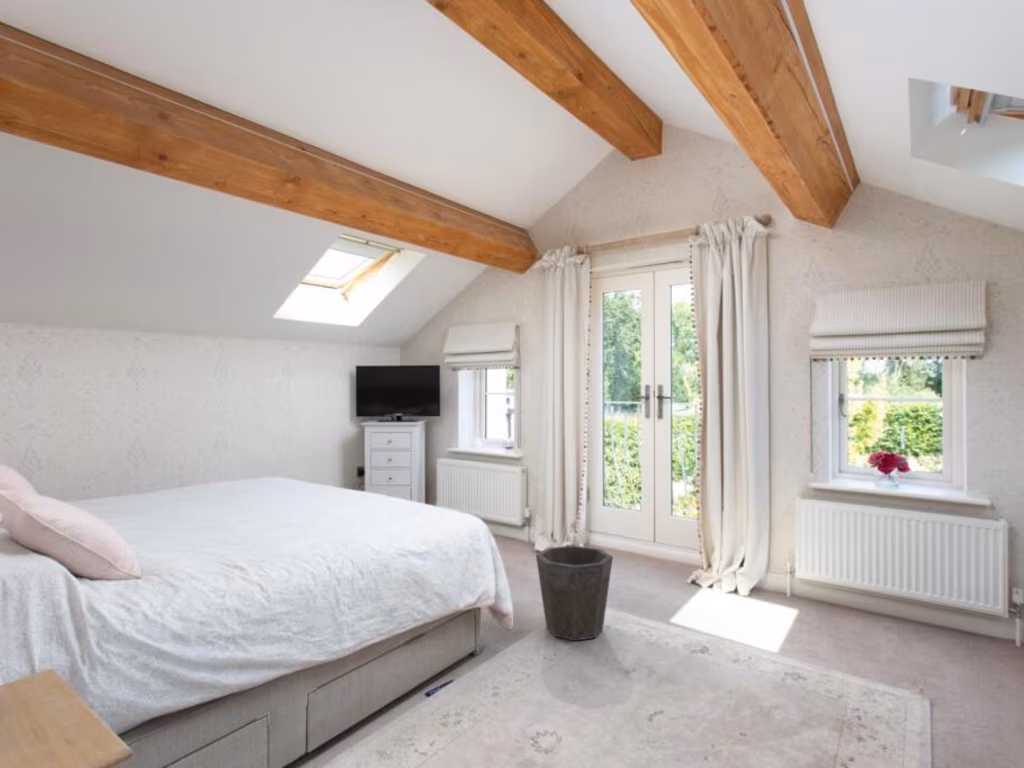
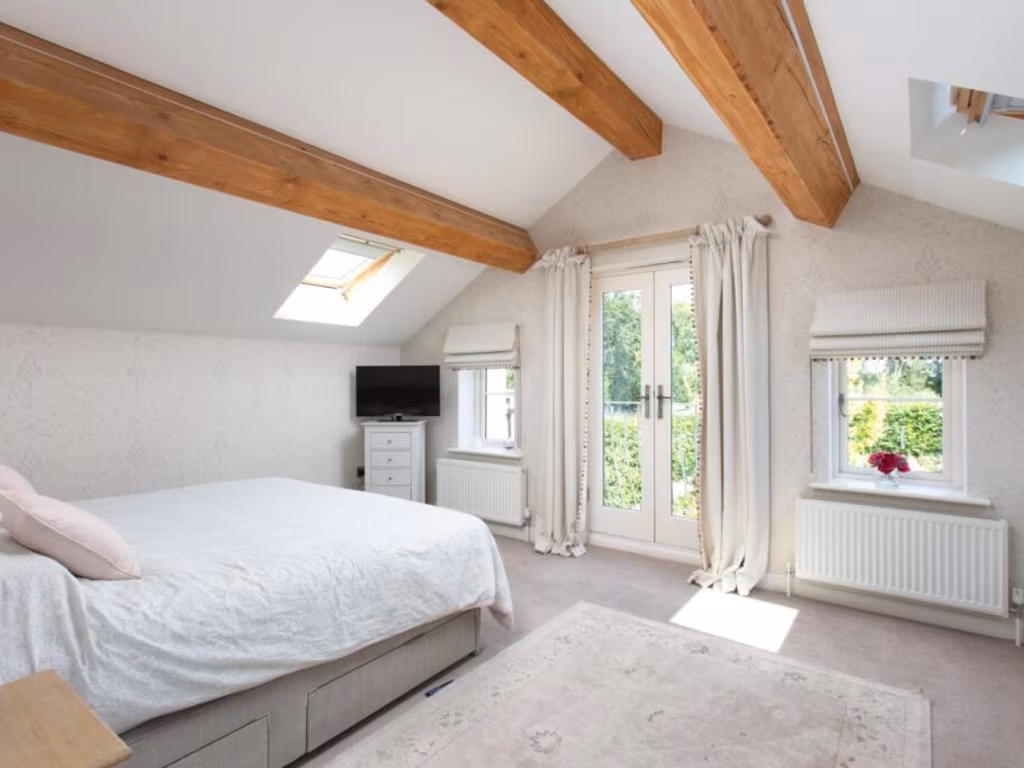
- waste bin (574, 592)
